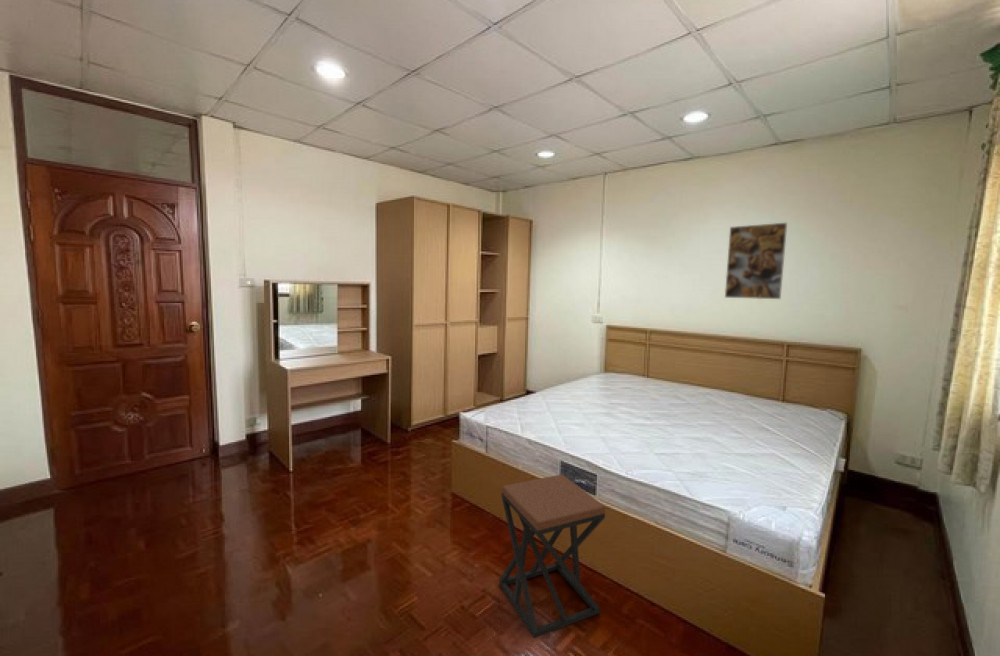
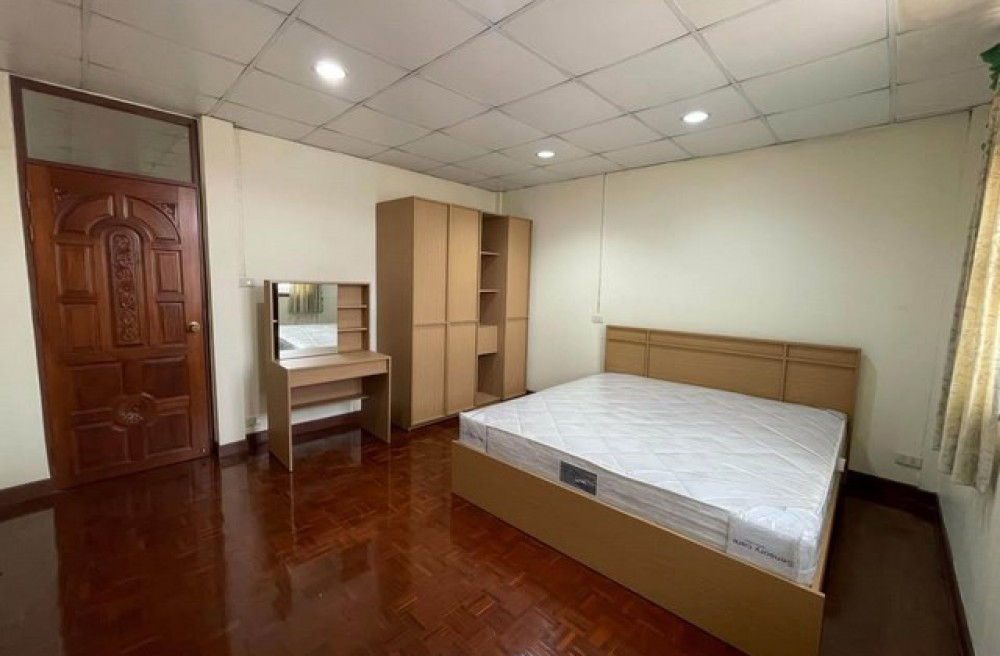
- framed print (754, 262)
- stool (549, 547)
